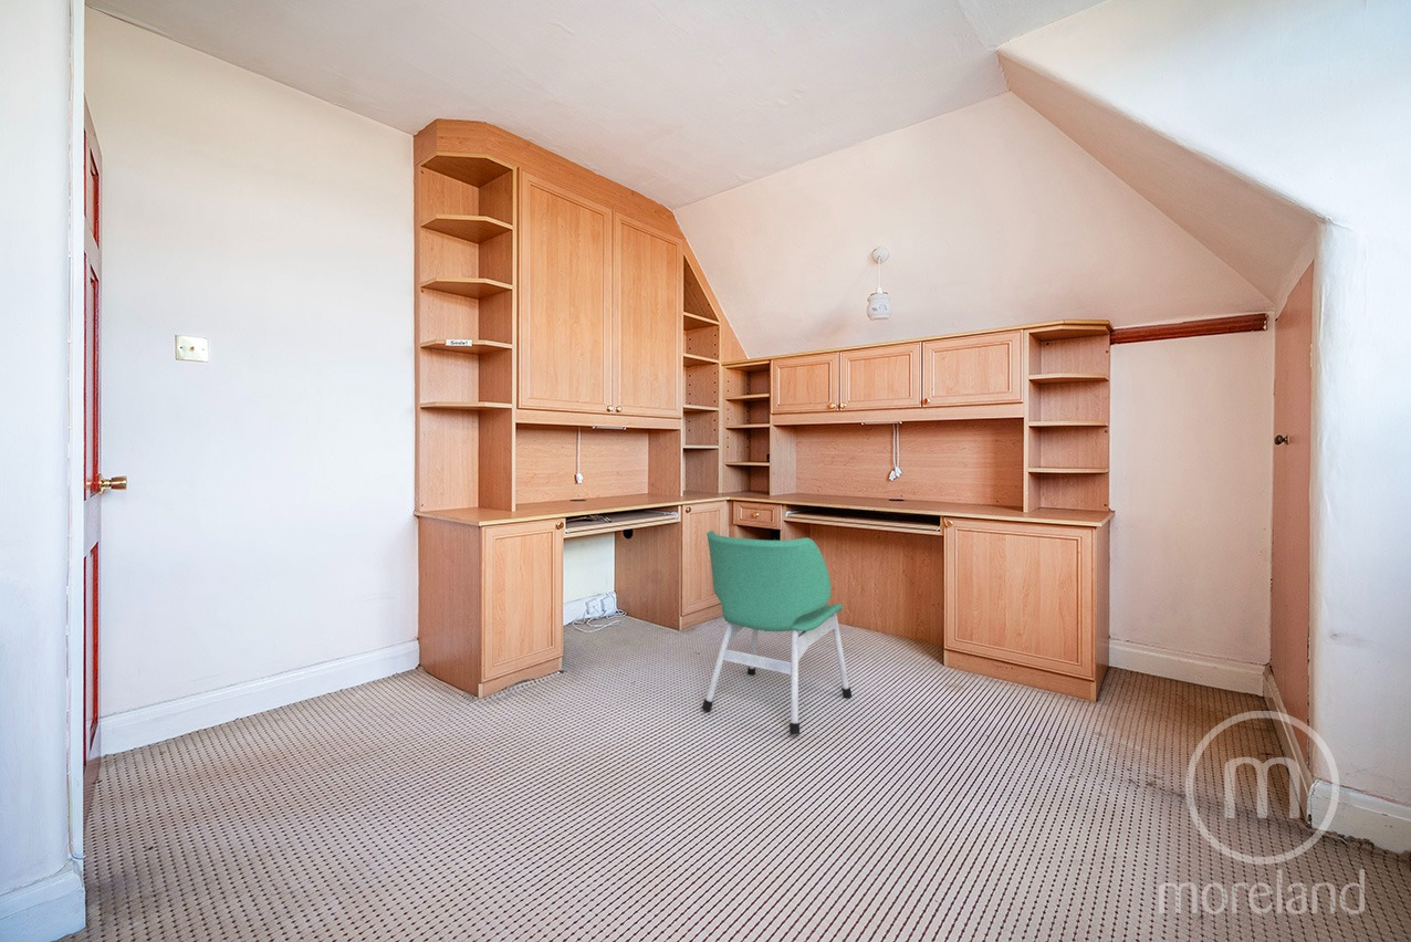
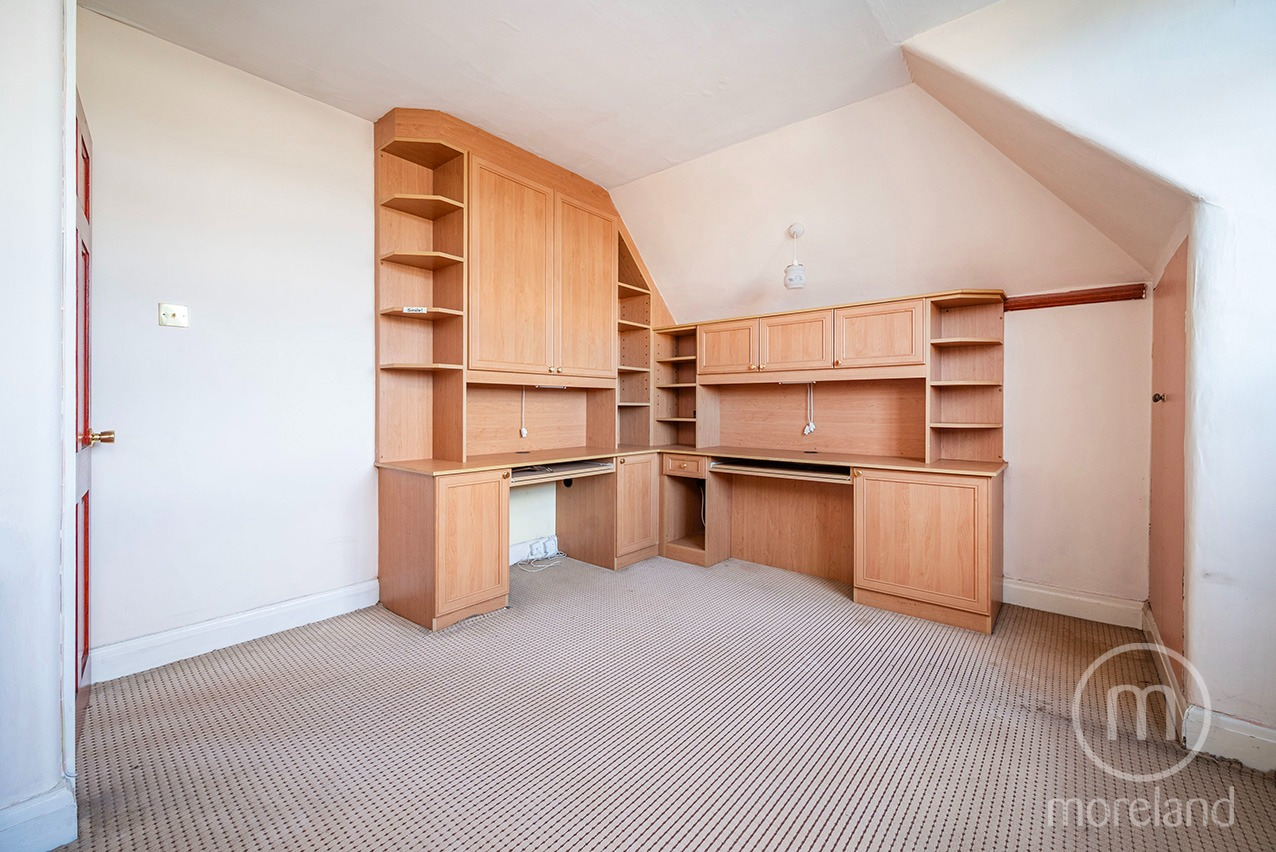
- chair (777, 615)
